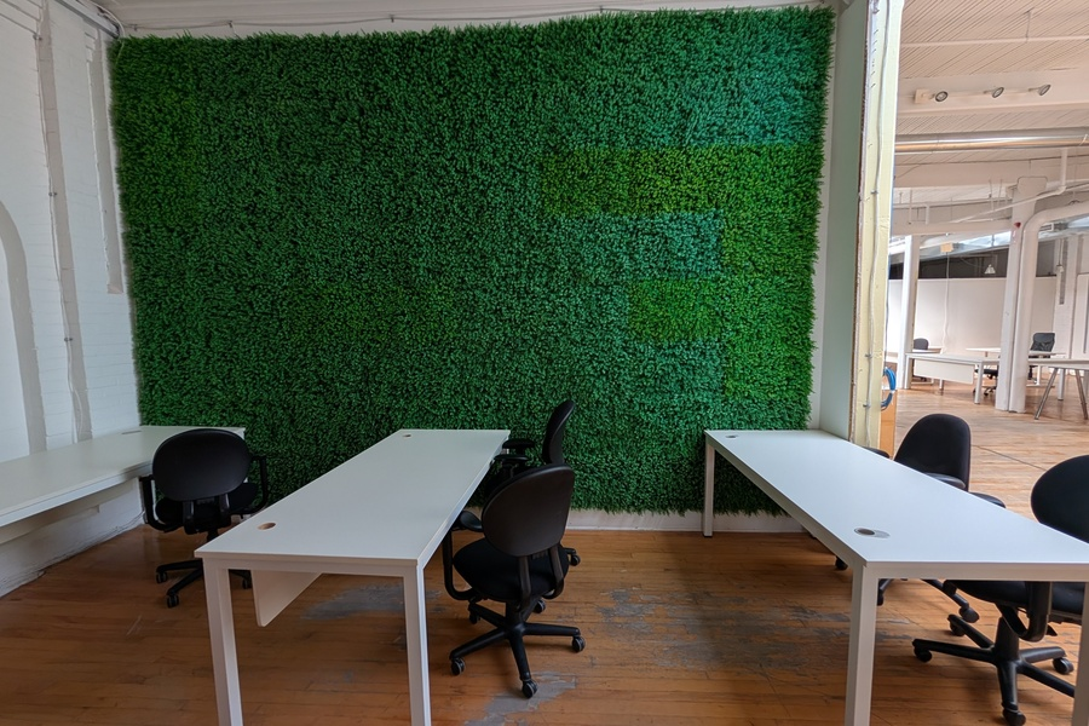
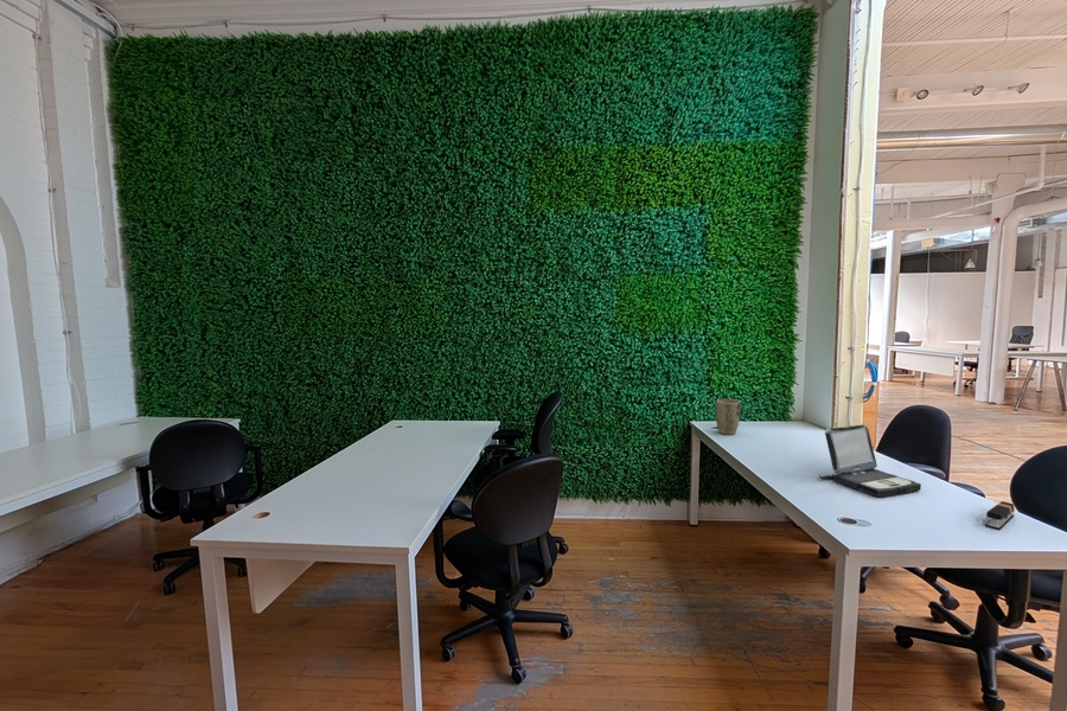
+ stapler (1001, 513)
+ plant pot (727, 416)
+ laptop (868, 457)
